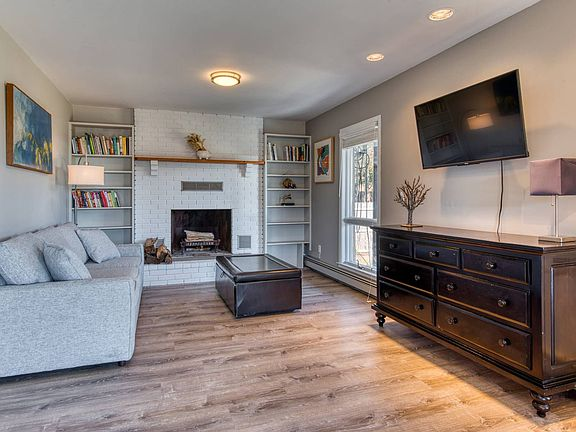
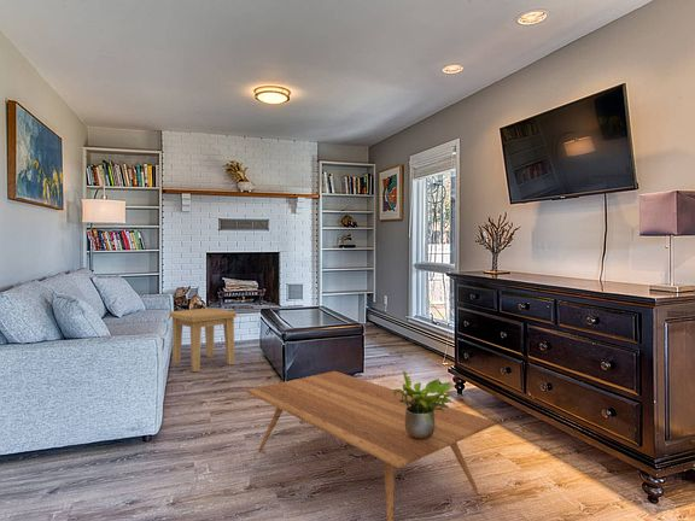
+ coffee table (357, 437)
+ side table (205, 336)
+ potted plant (424, 405)
